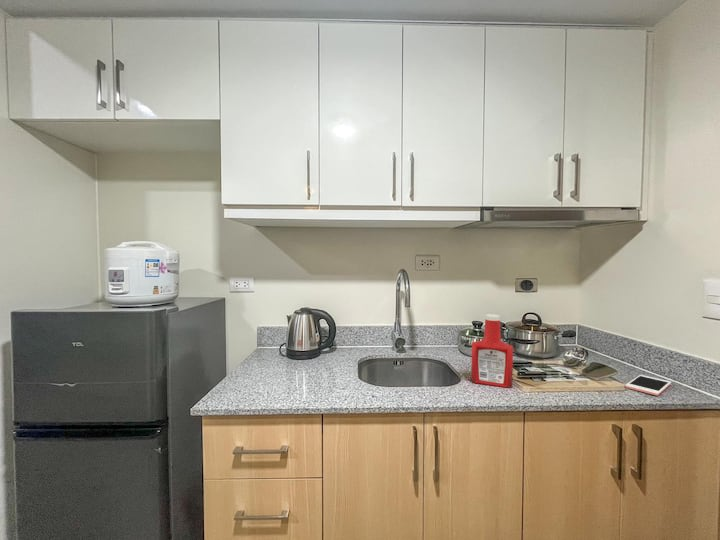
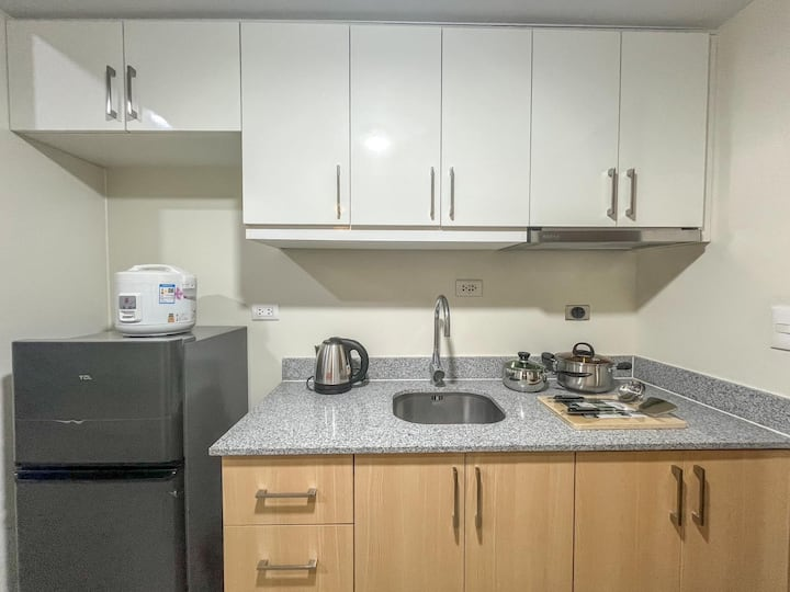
- cell phone (648, 384)
- soap bottle (492, 348)
